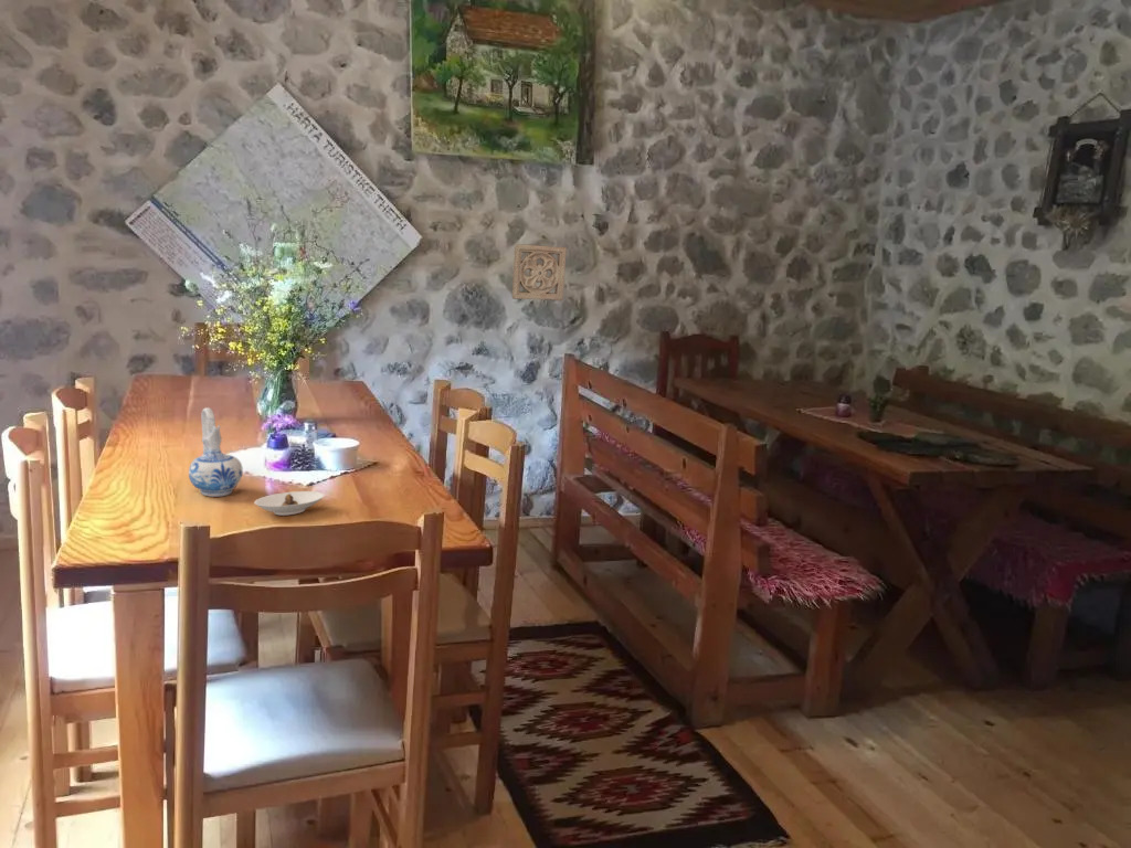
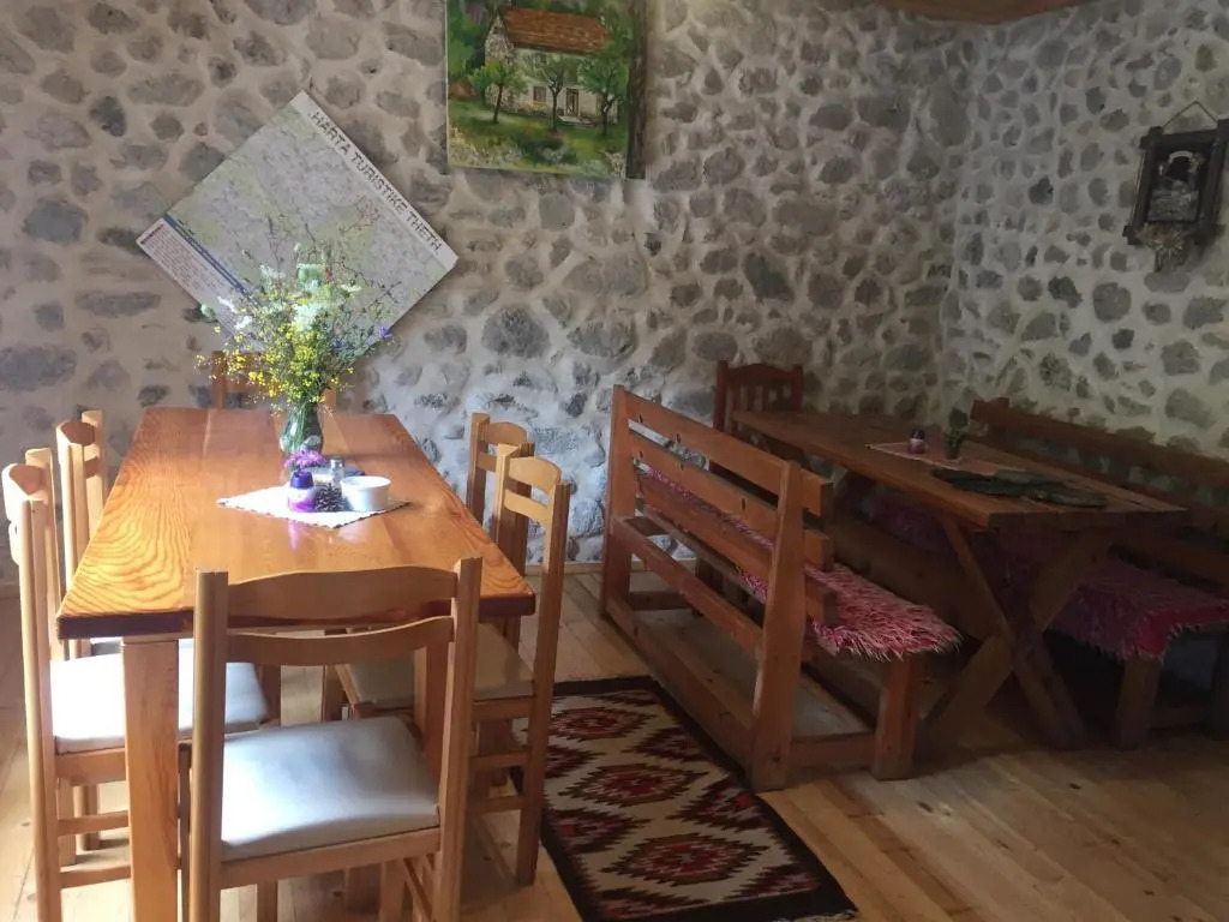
- saucer (289, 504)
- wall ornament (538, 273)
- ceramic pitcher (215, 452)
